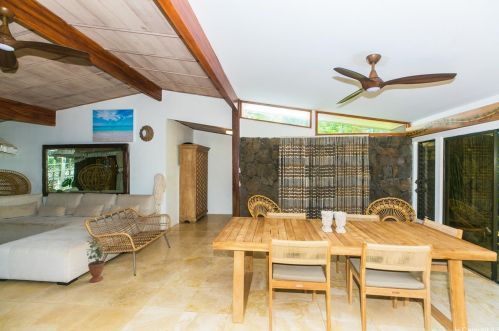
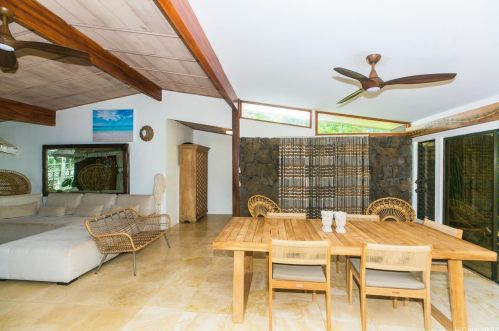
- potted plant (93, 258)
